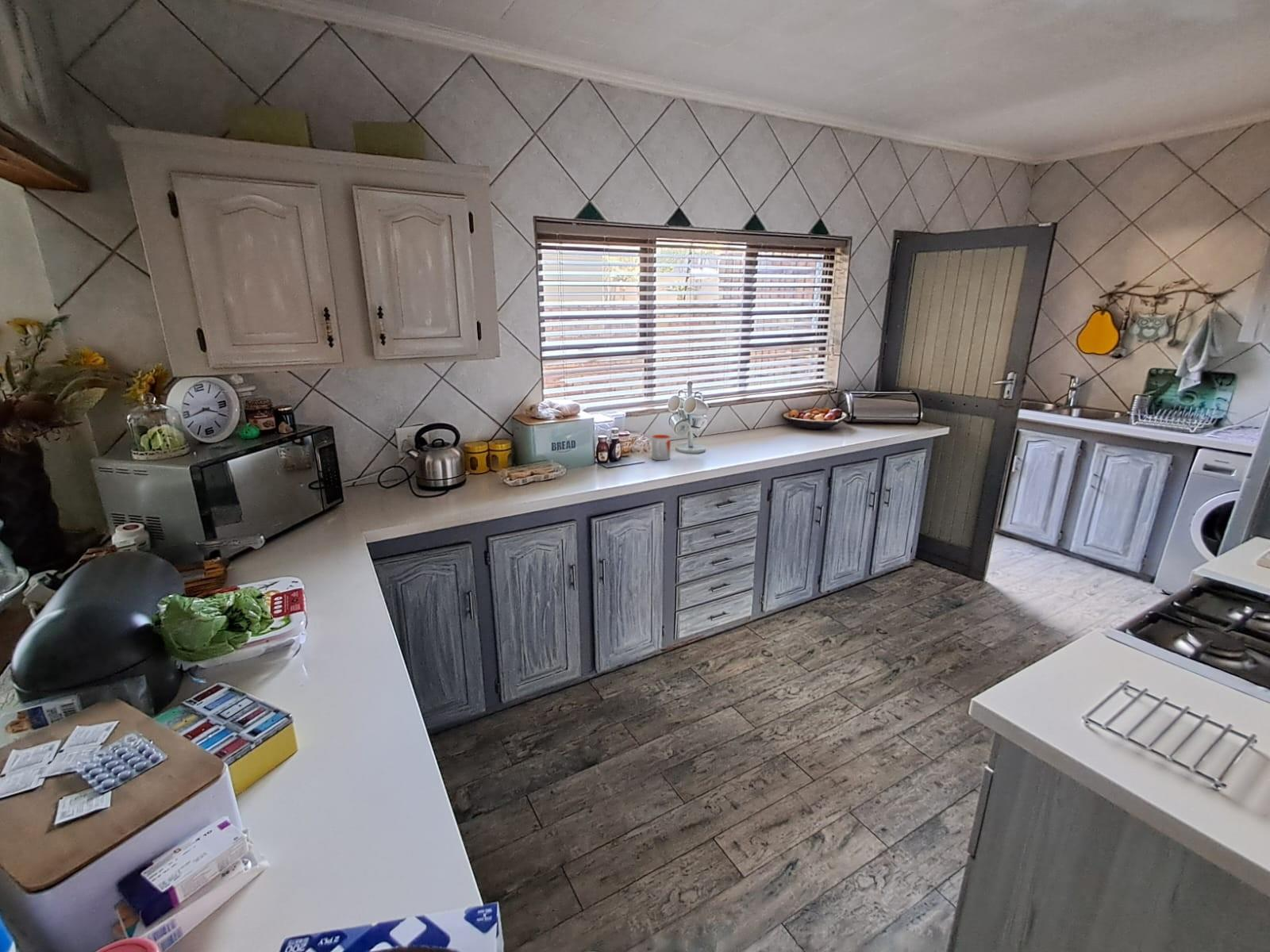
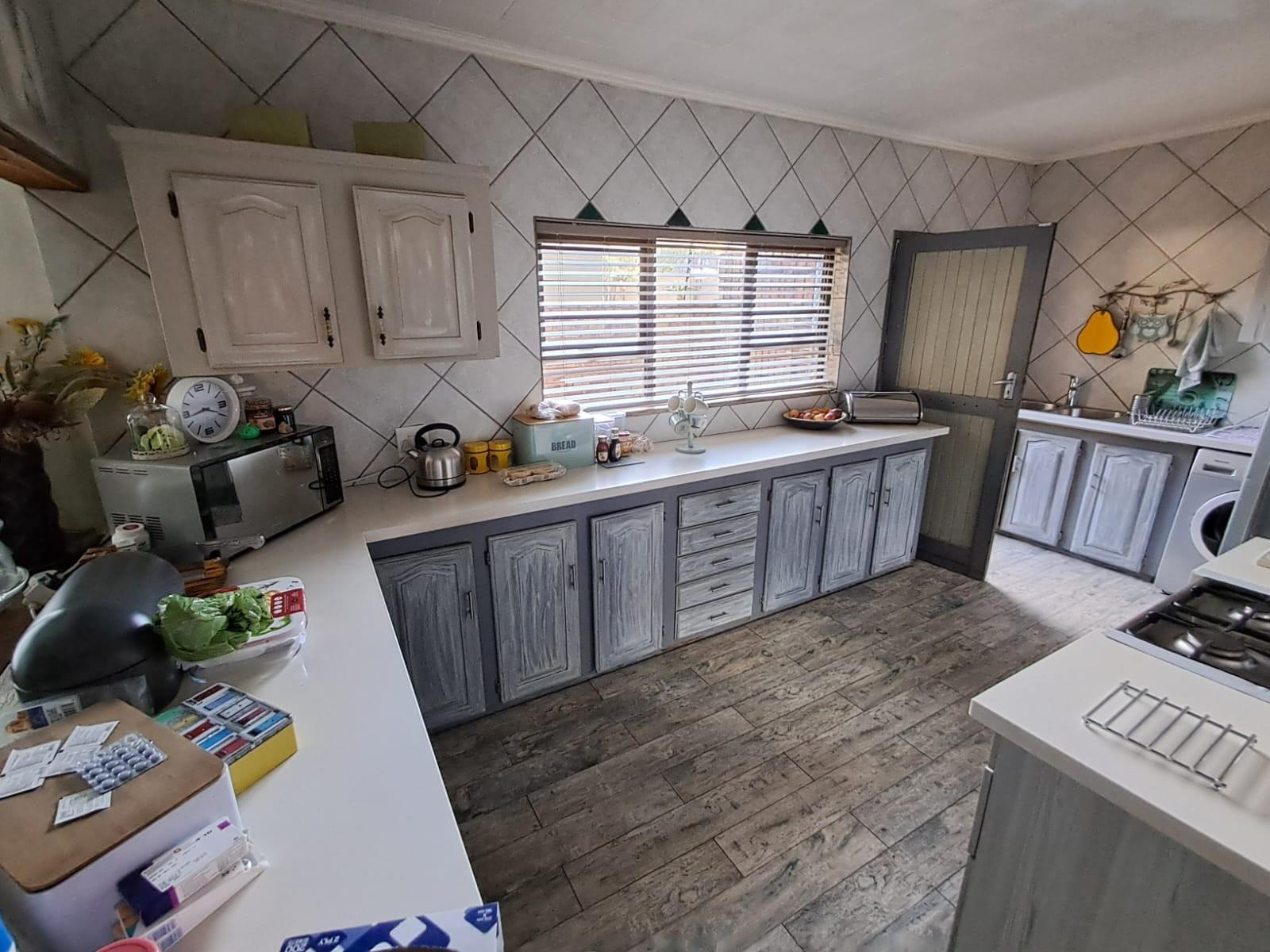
- mug (660, 448)
